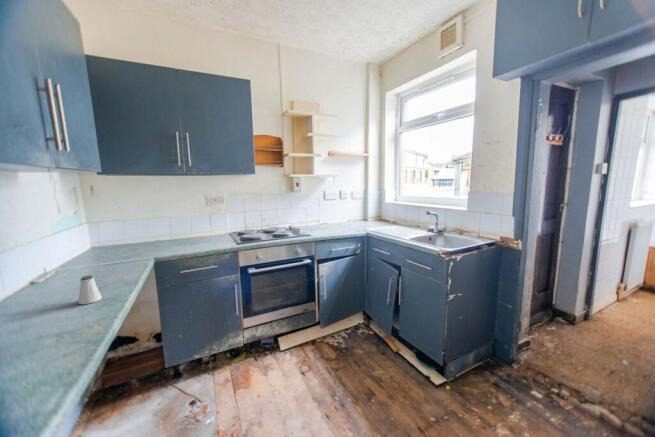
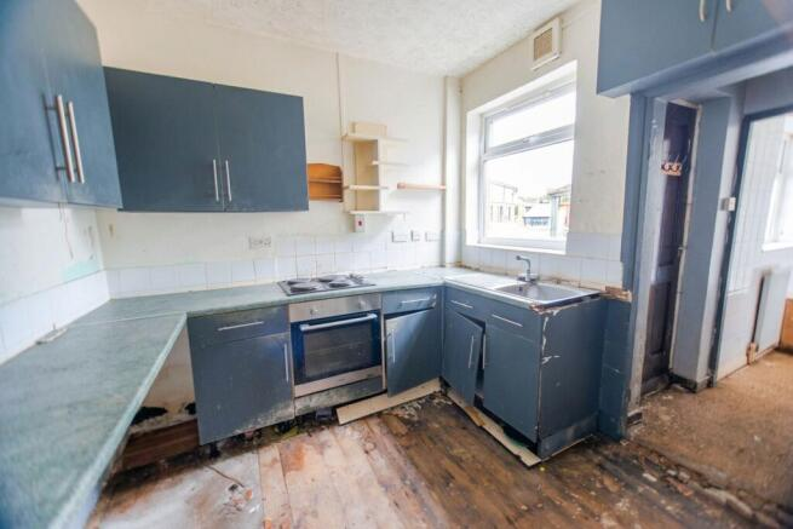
- saltshaker (88, 288)
